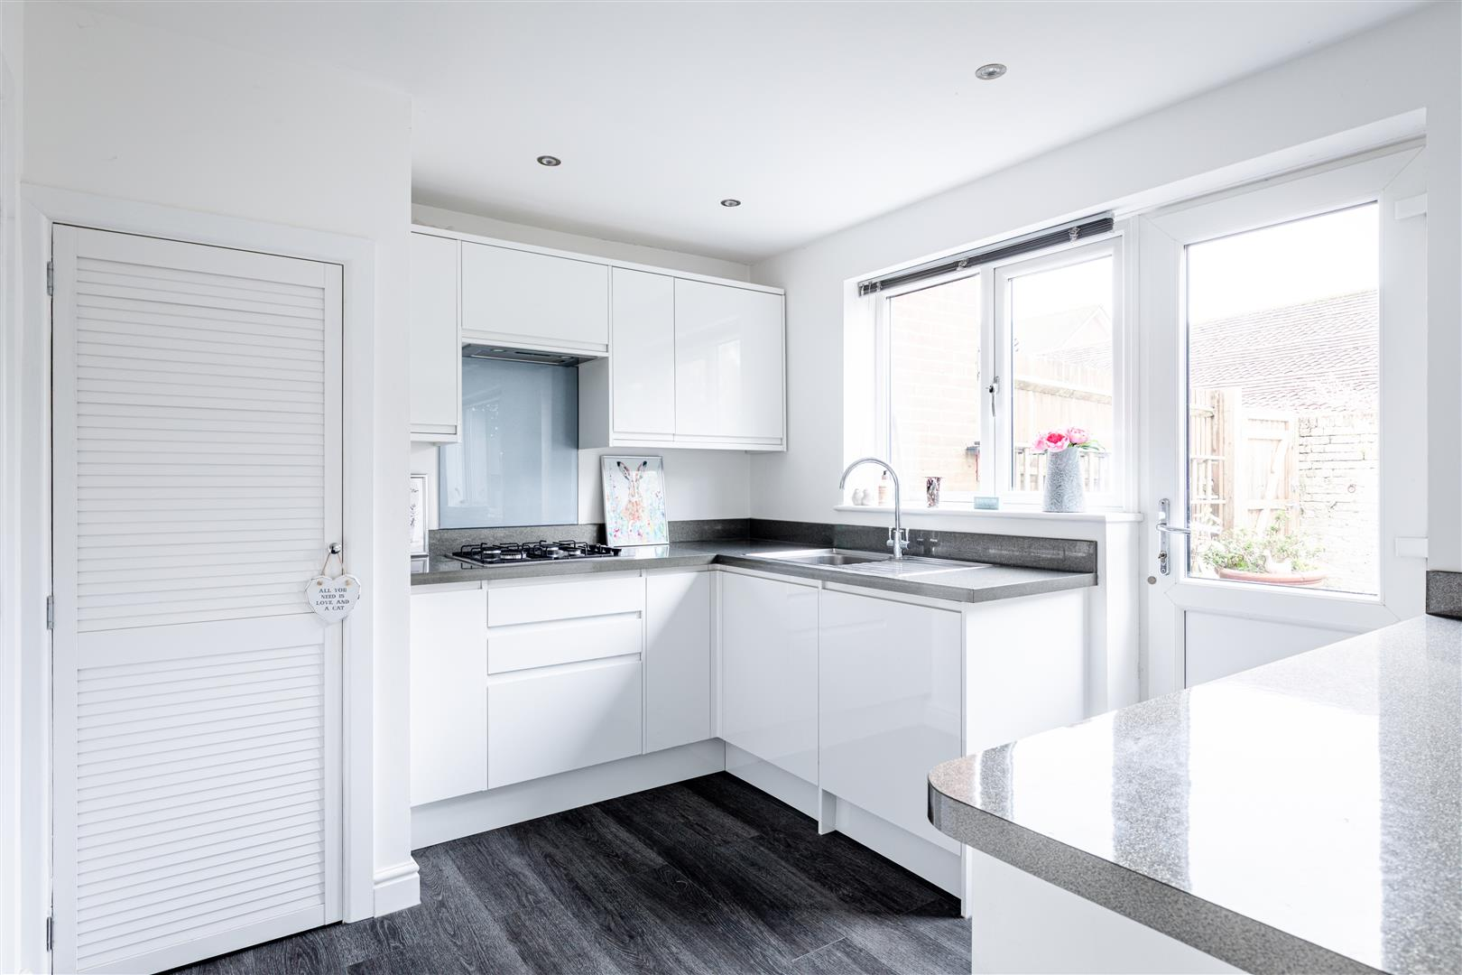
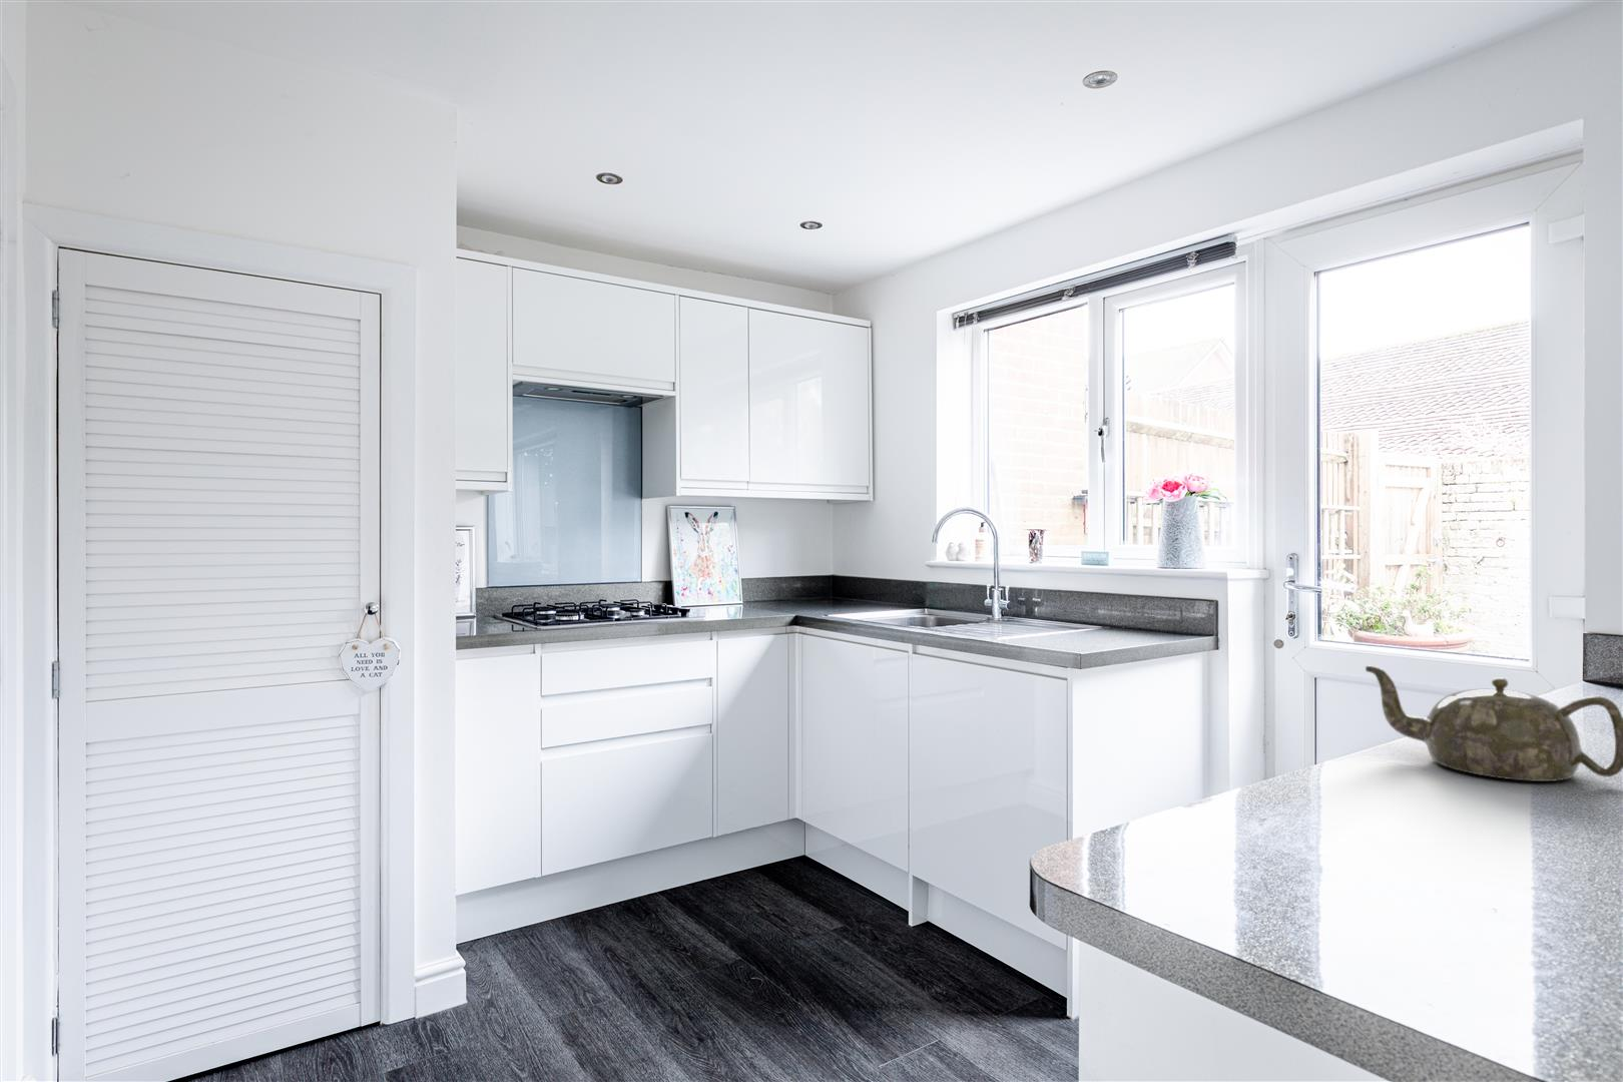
+ teapot (1485, 721)
